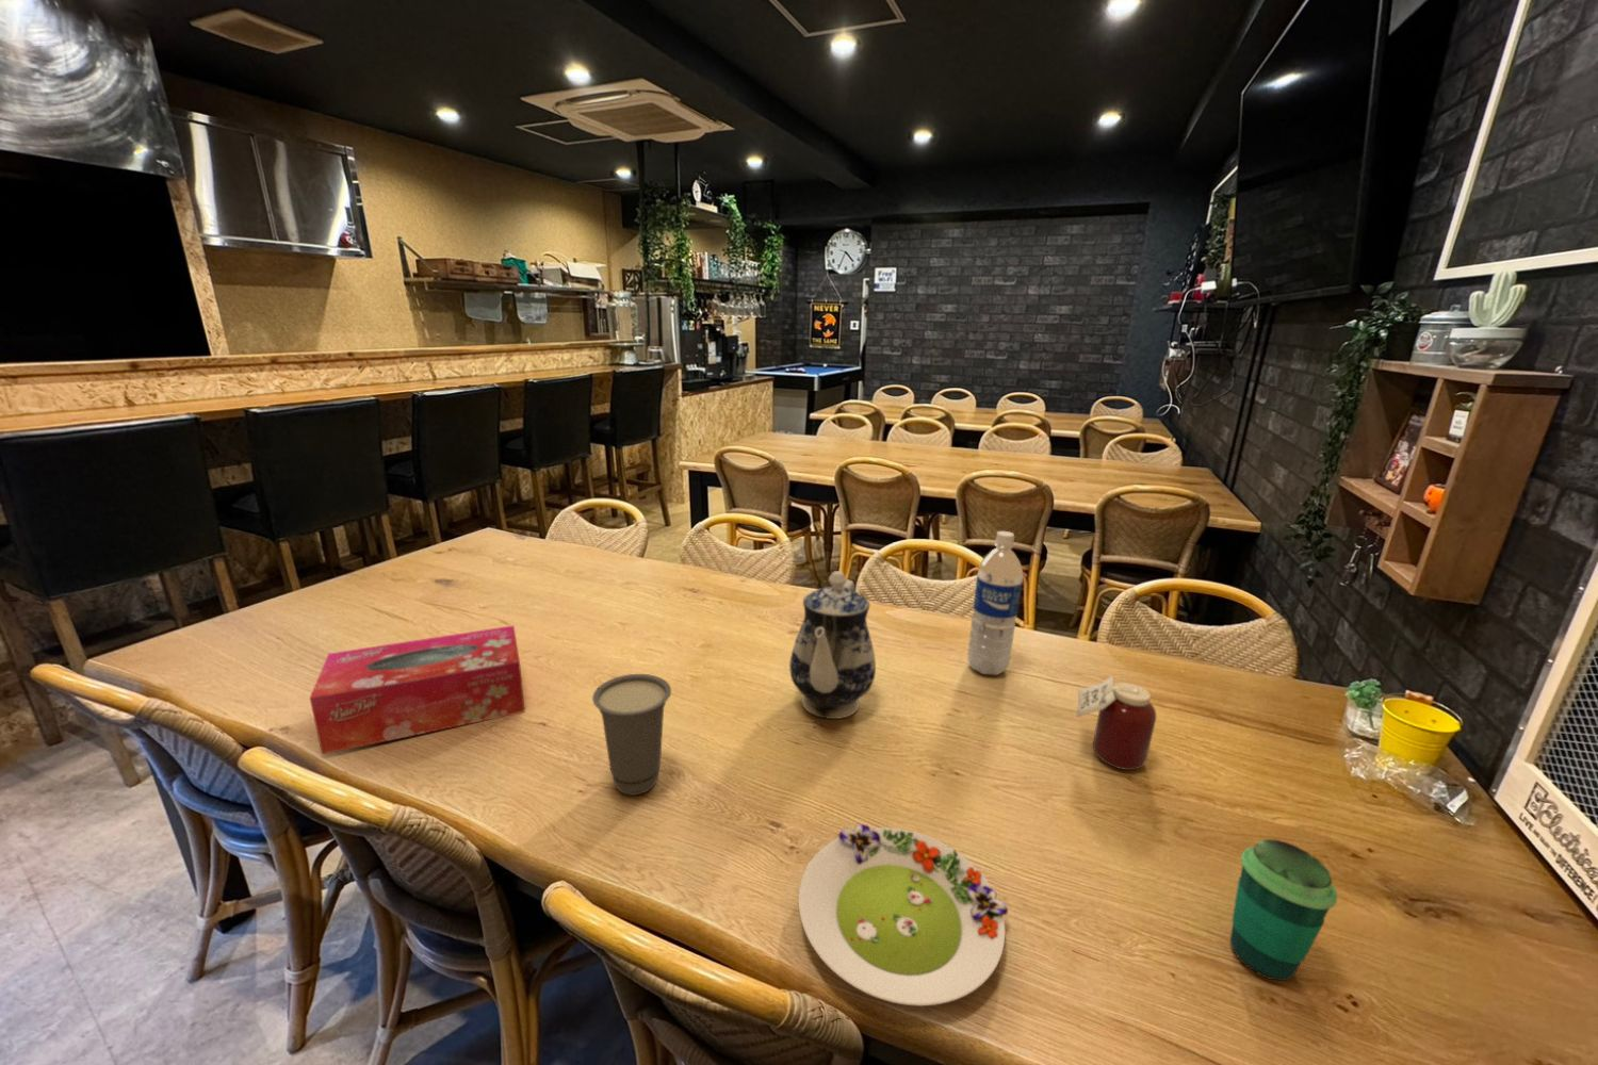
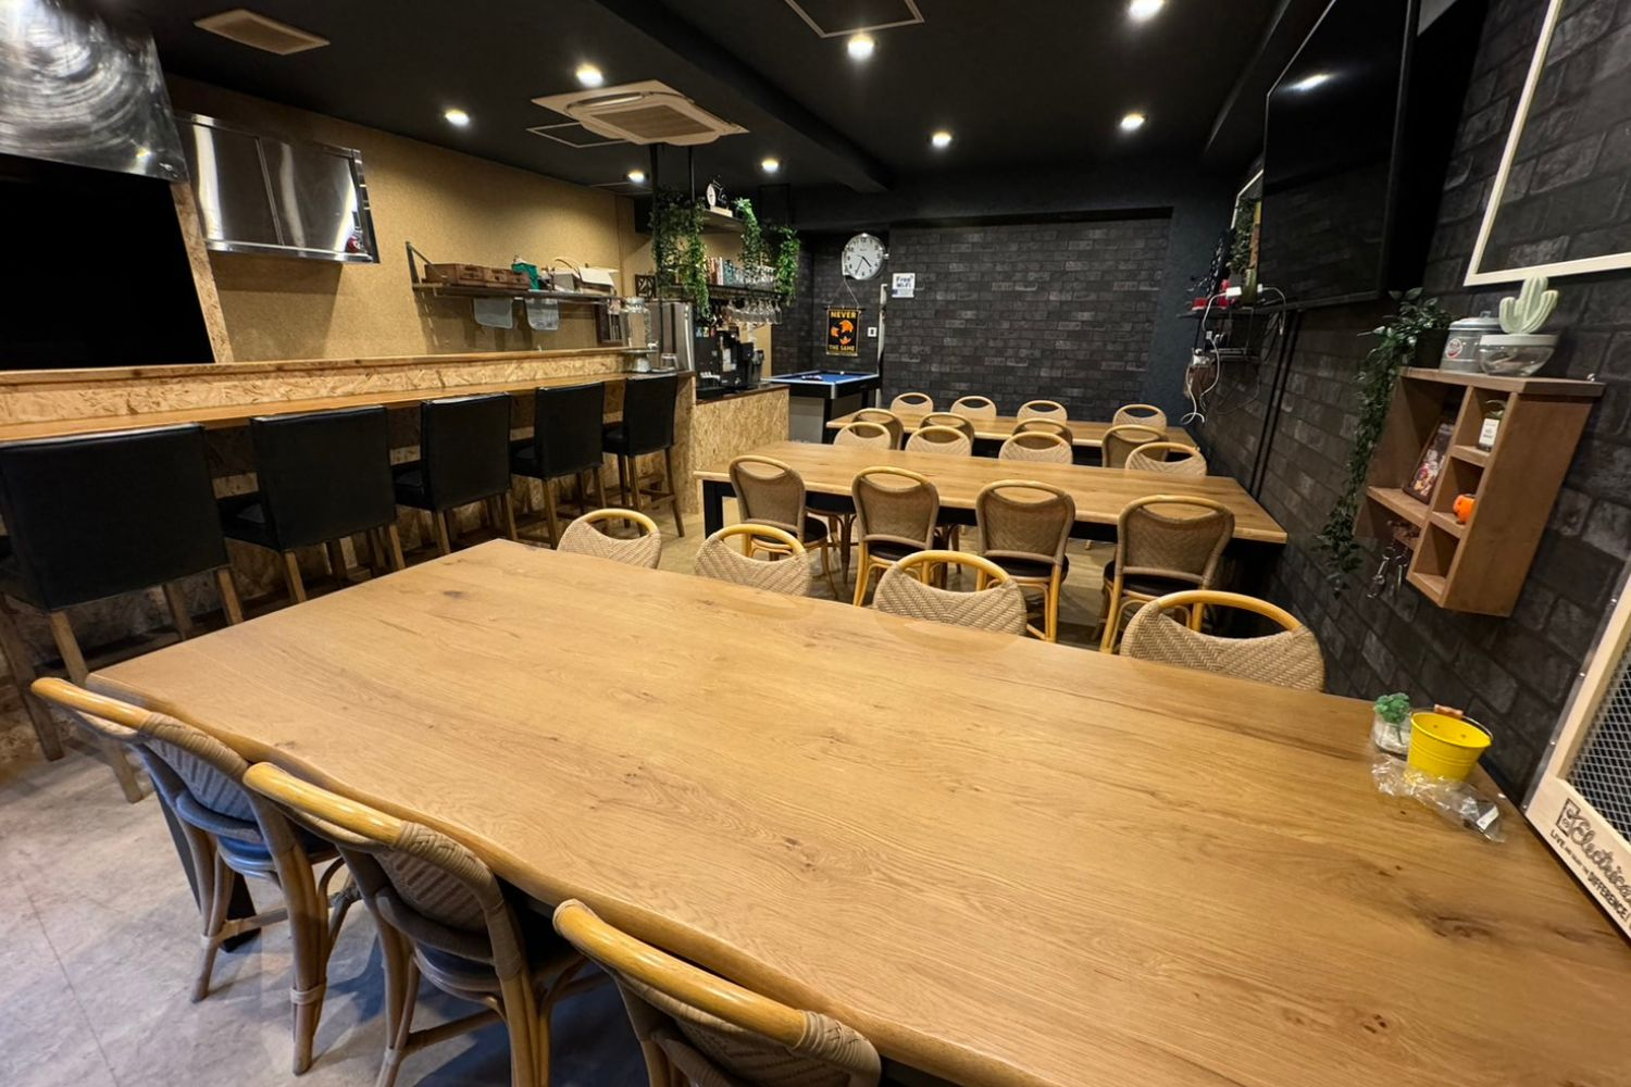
- cup (1276, 907)
- teapot (833, 639)
- cup (634, 738)
- jar (1113, 721)
- water bottle (995, 603)
- tissue box (427, 682)
- salad plate (898, 907)
